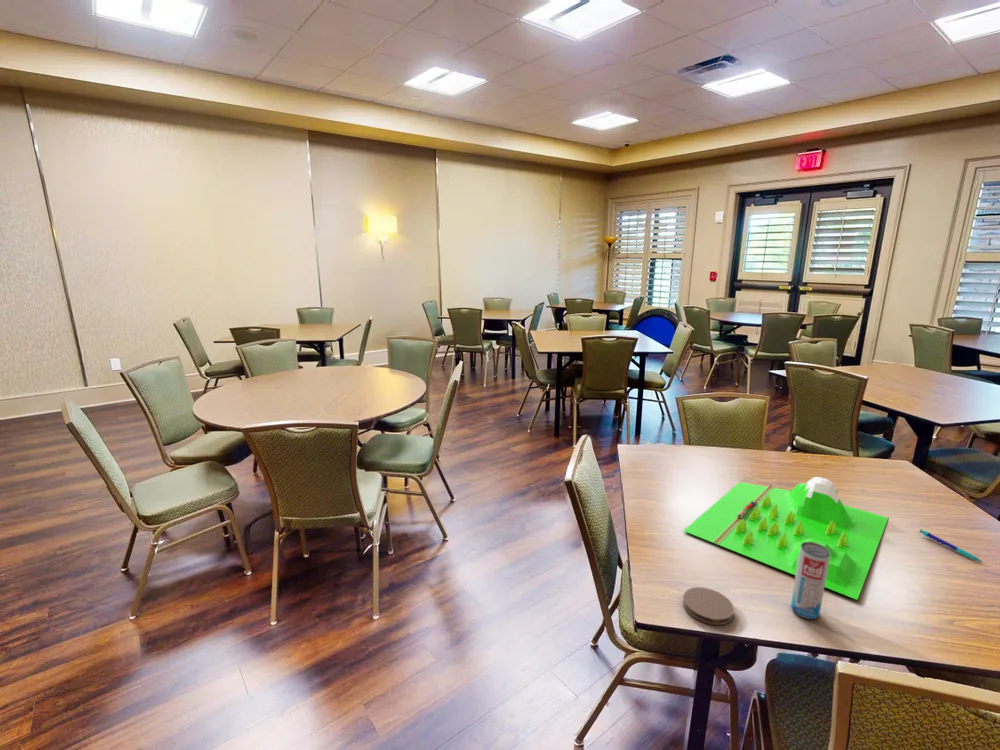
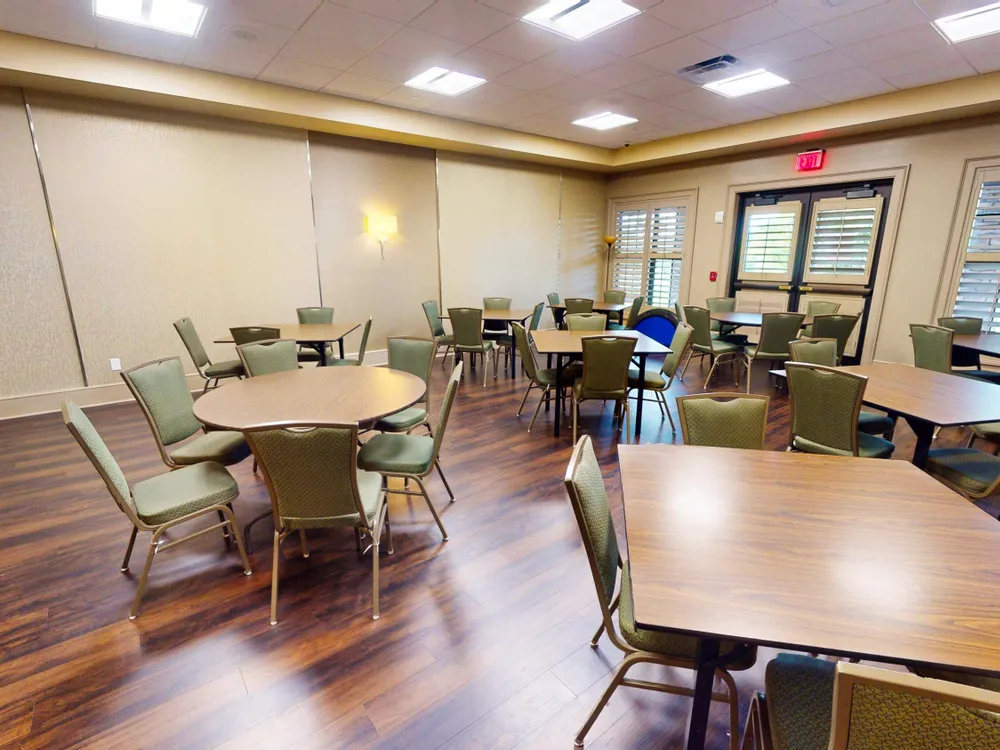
- pen (950, 545)
- coaster (708, 605)
- beverage can (809, 580)
- board game (791, 508)
